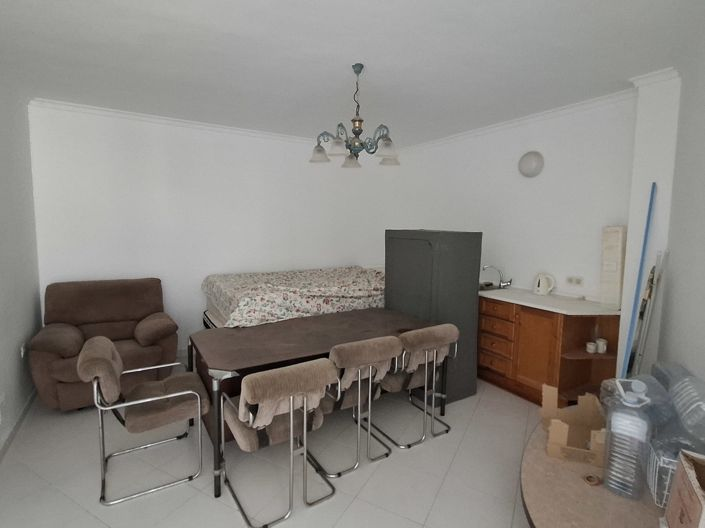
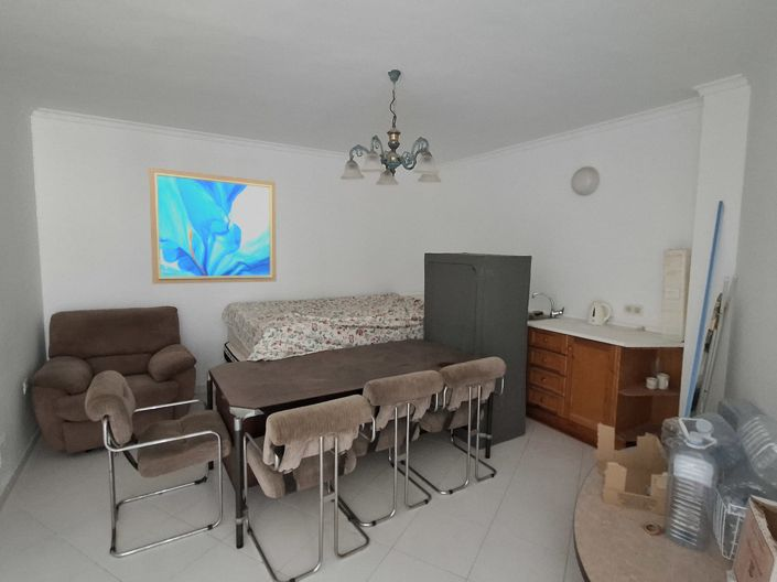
+ wall art (218, 229)
